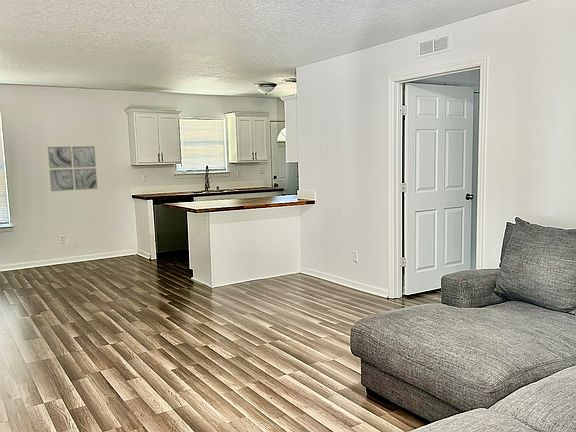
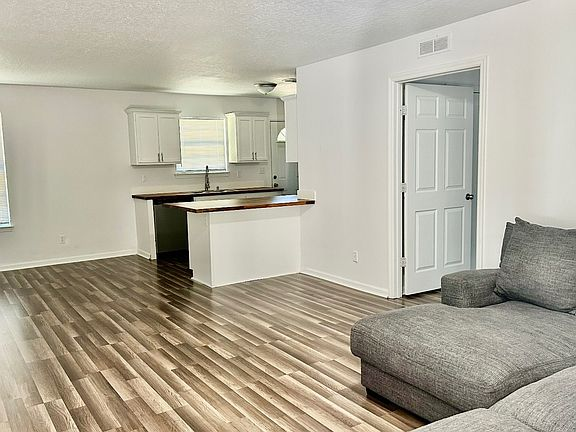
- wall art (73, 167)
